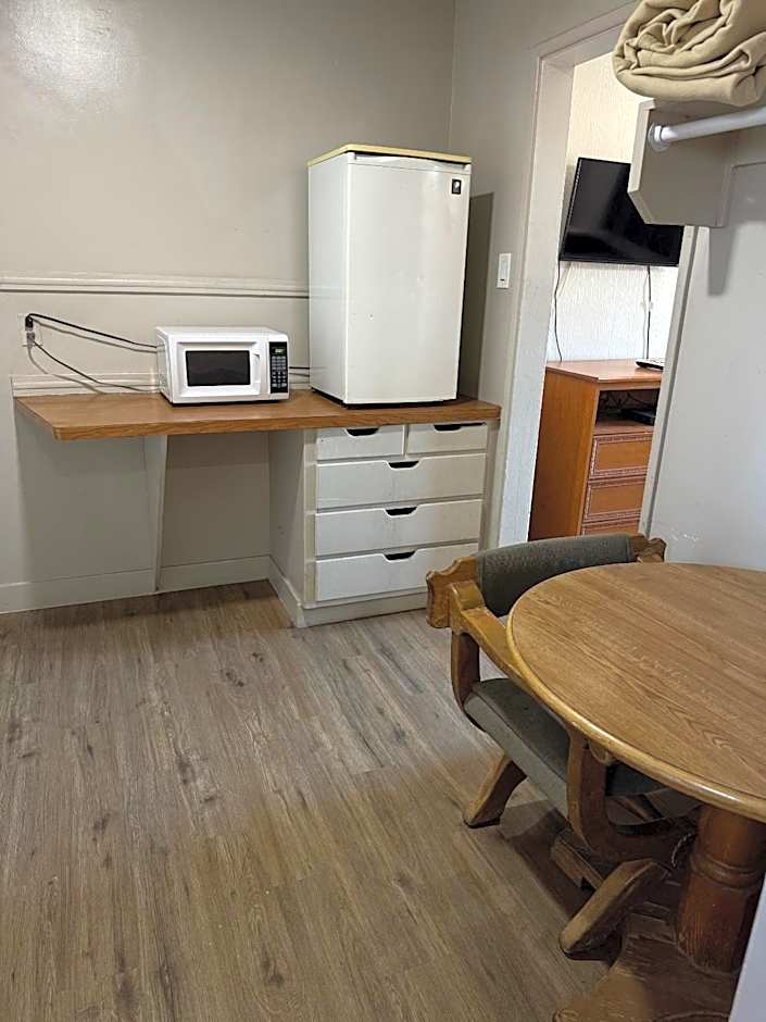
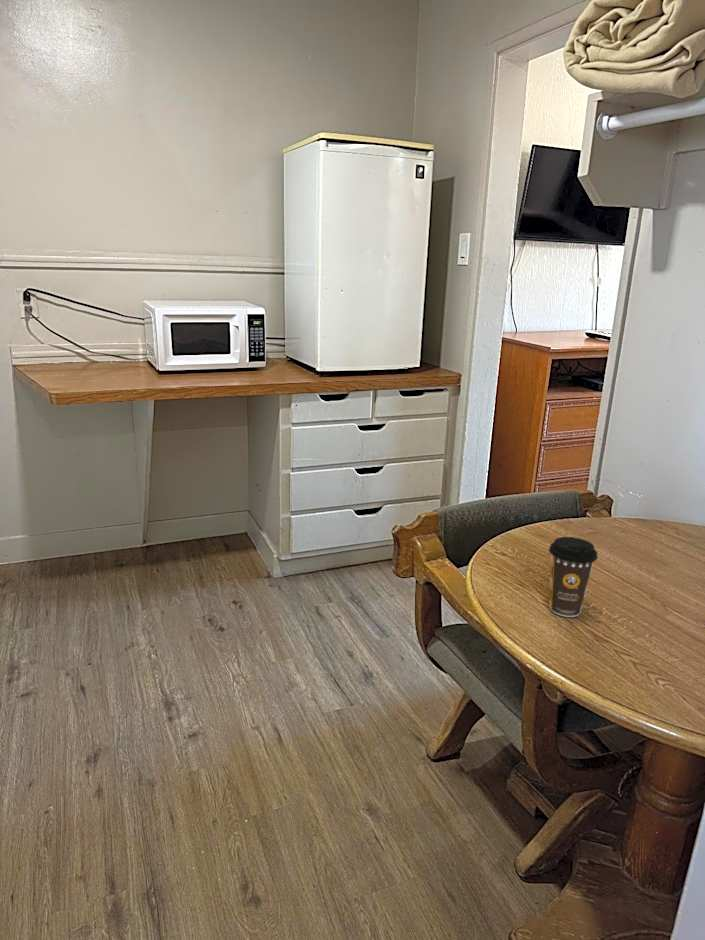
+ coffee cup (569, 577)
